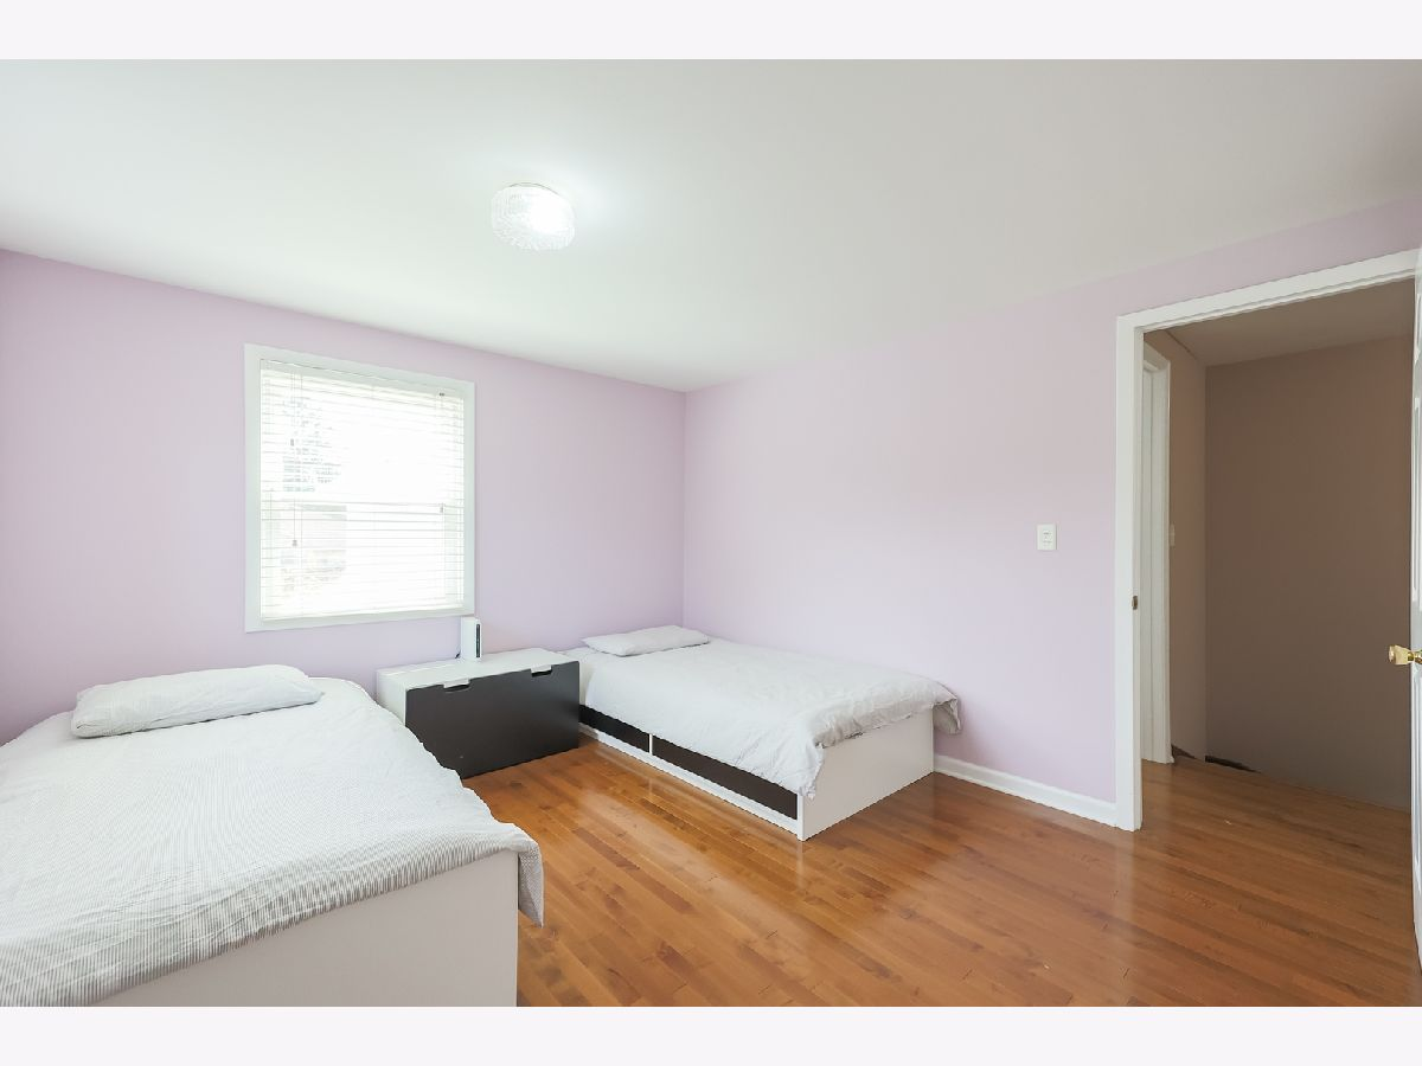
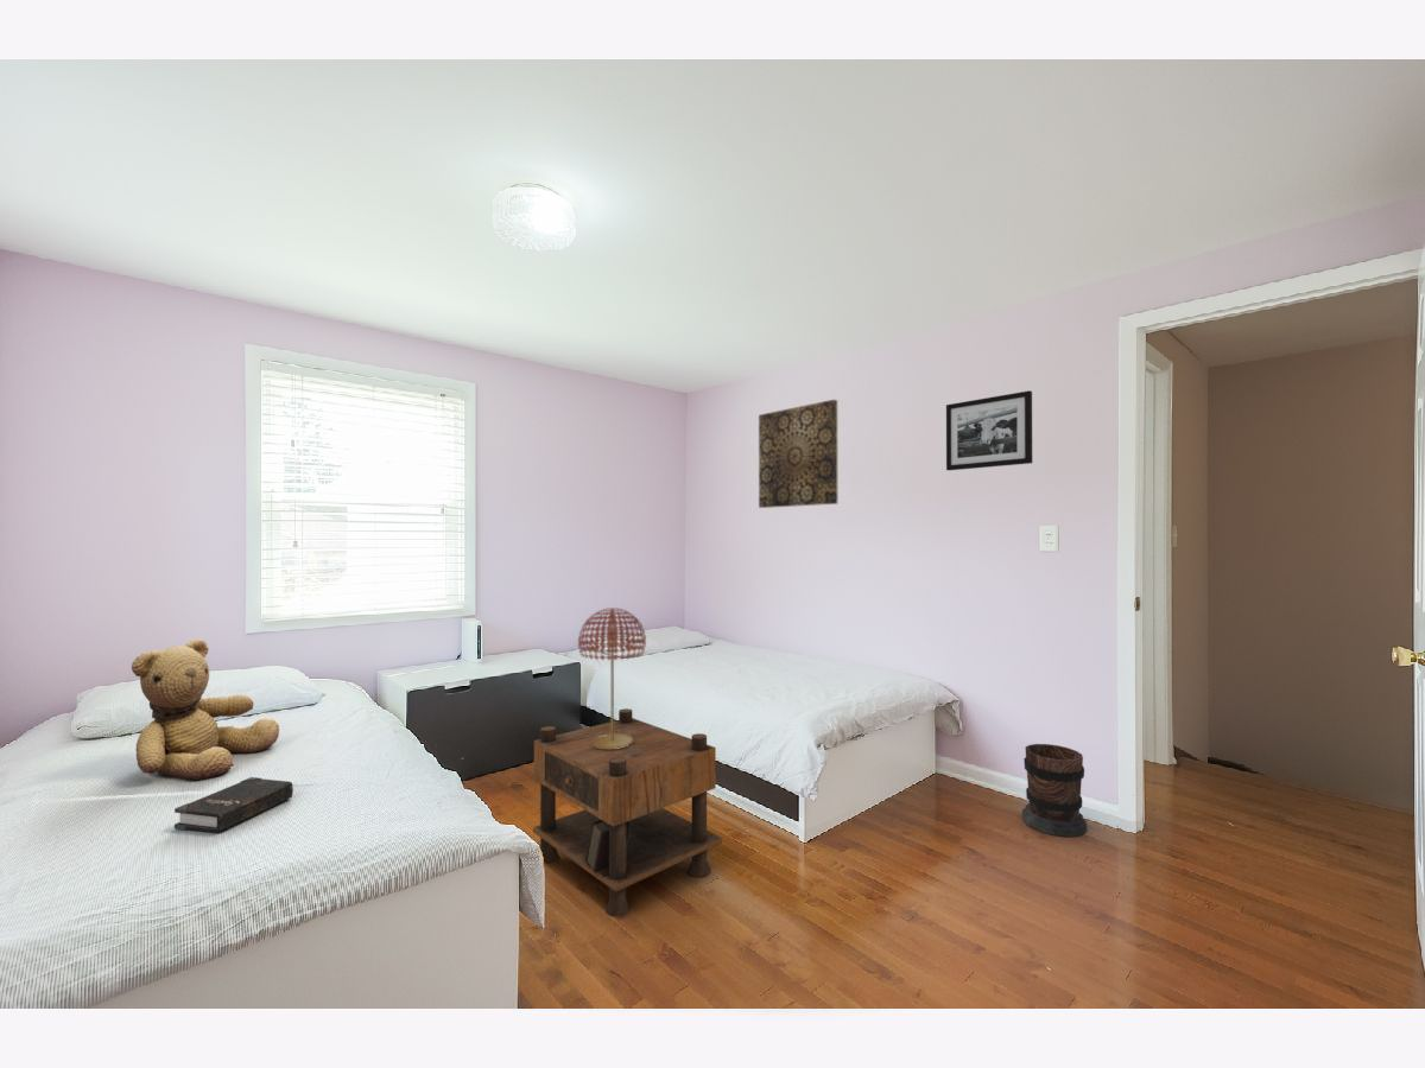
+ hardback book (236, 802)
+ wooden barrel (1056, 786)
+ nightstand (623, 796)
+ table lamp (612, 675)
+ wall art (796, 457)
+ picture frame (987, 432)
+ teddy bear (204, 701)
